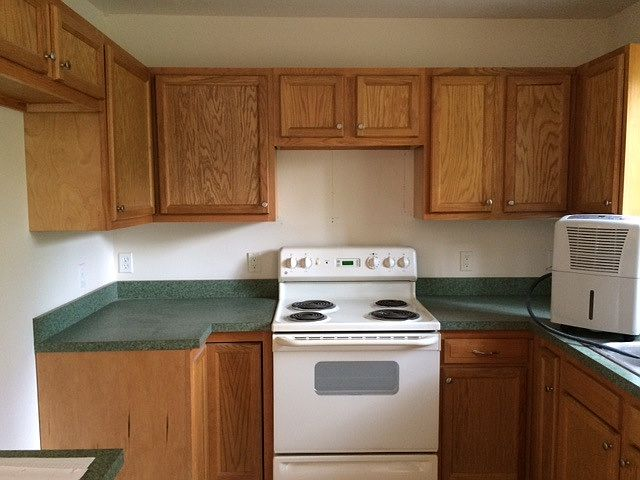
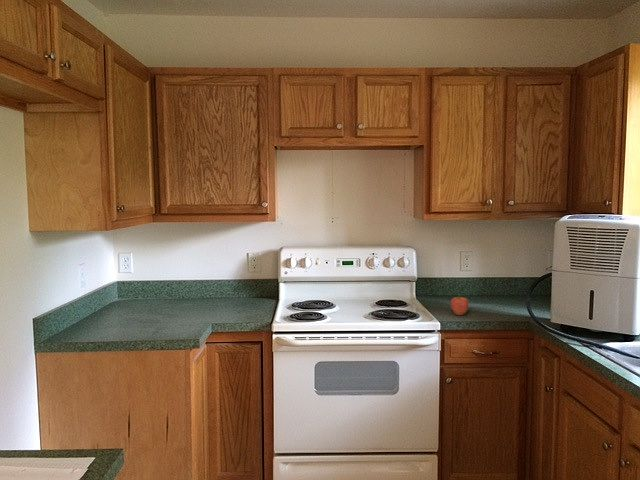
+ fruit (459, 304)
